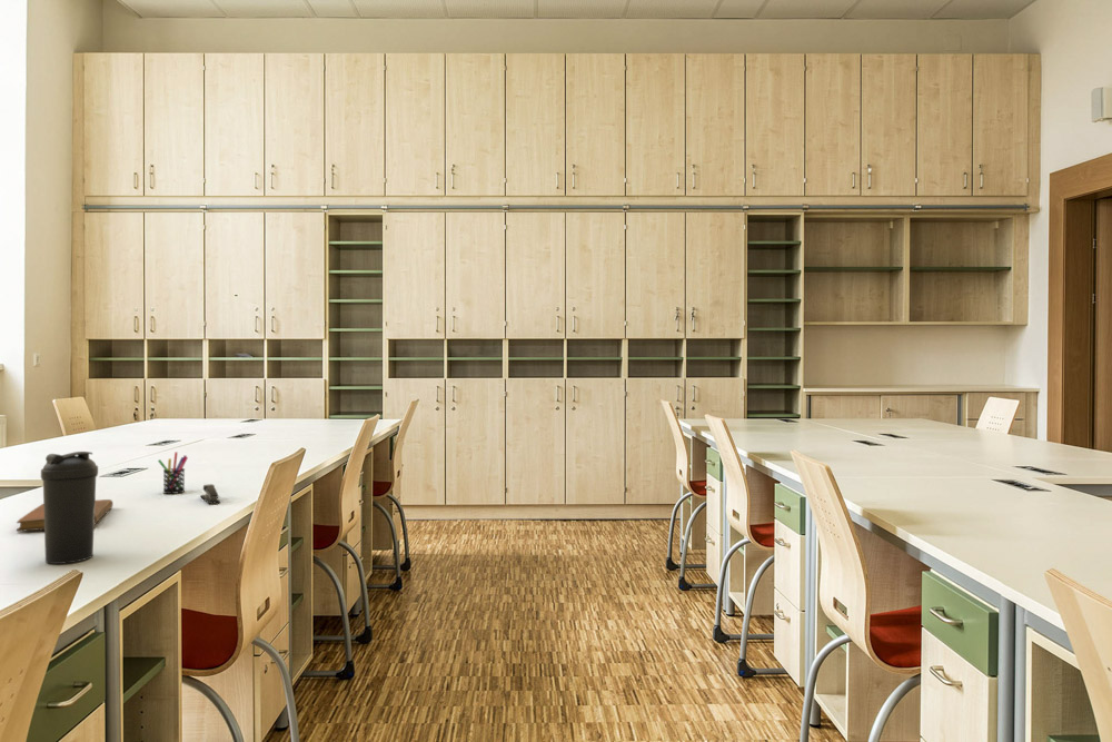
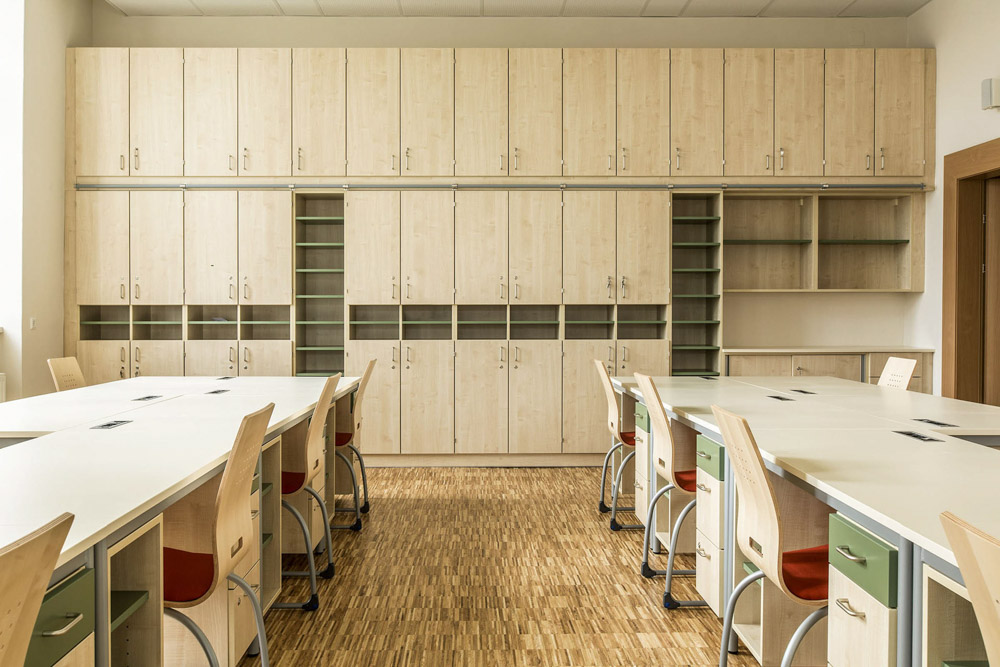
- pen holder (171, 472)
- notebook (43, 513)
- stapler (210, 493)
- water bottle (69, 505)
